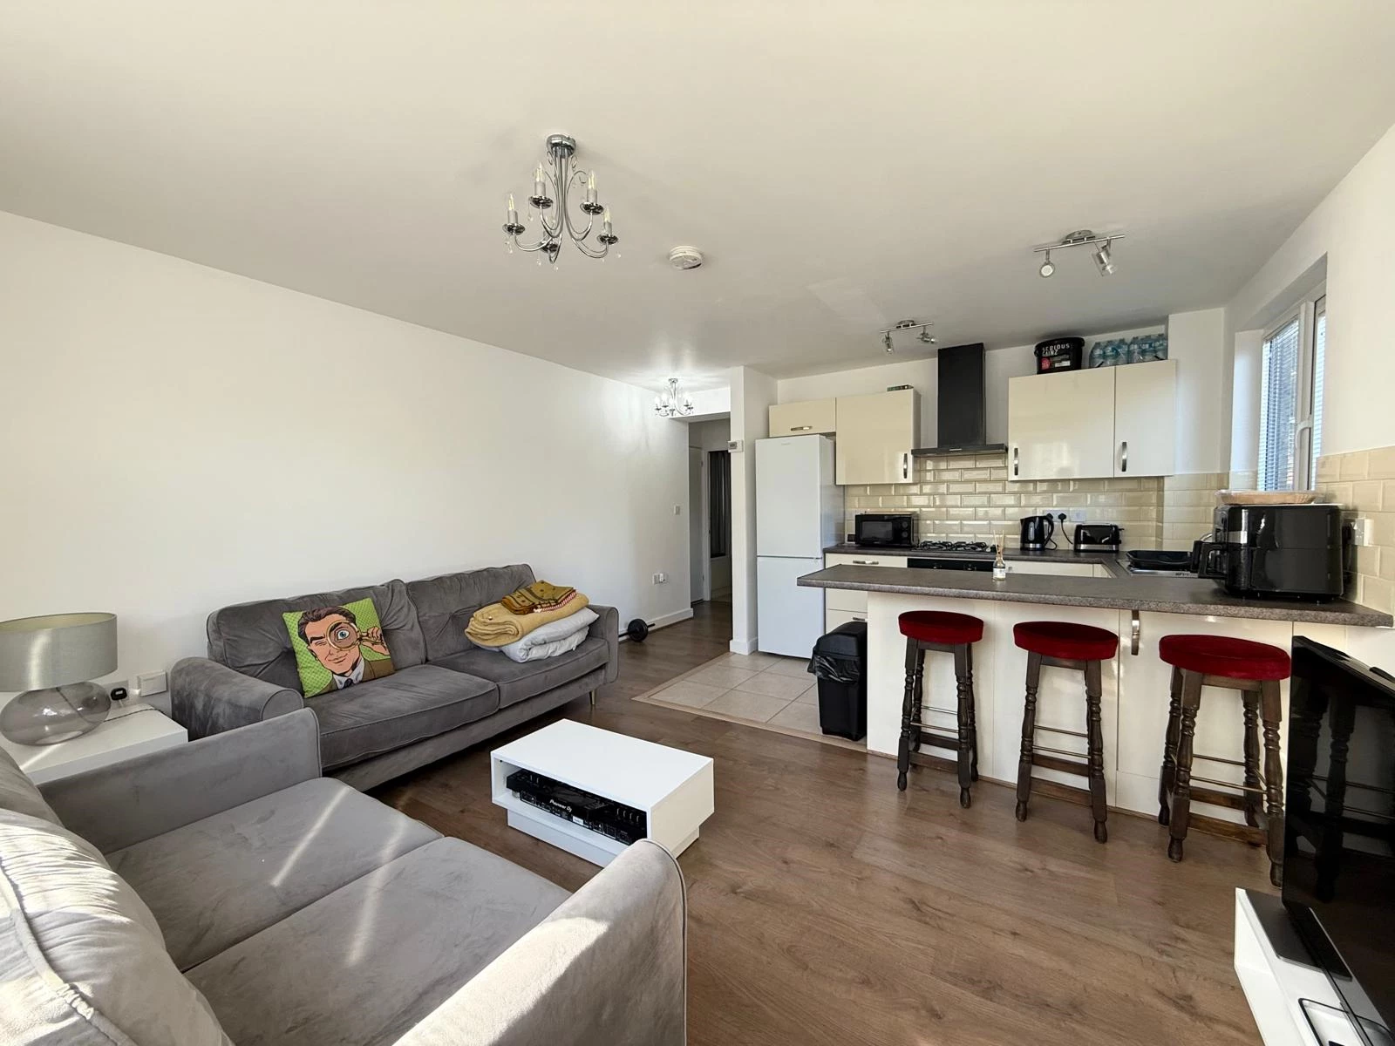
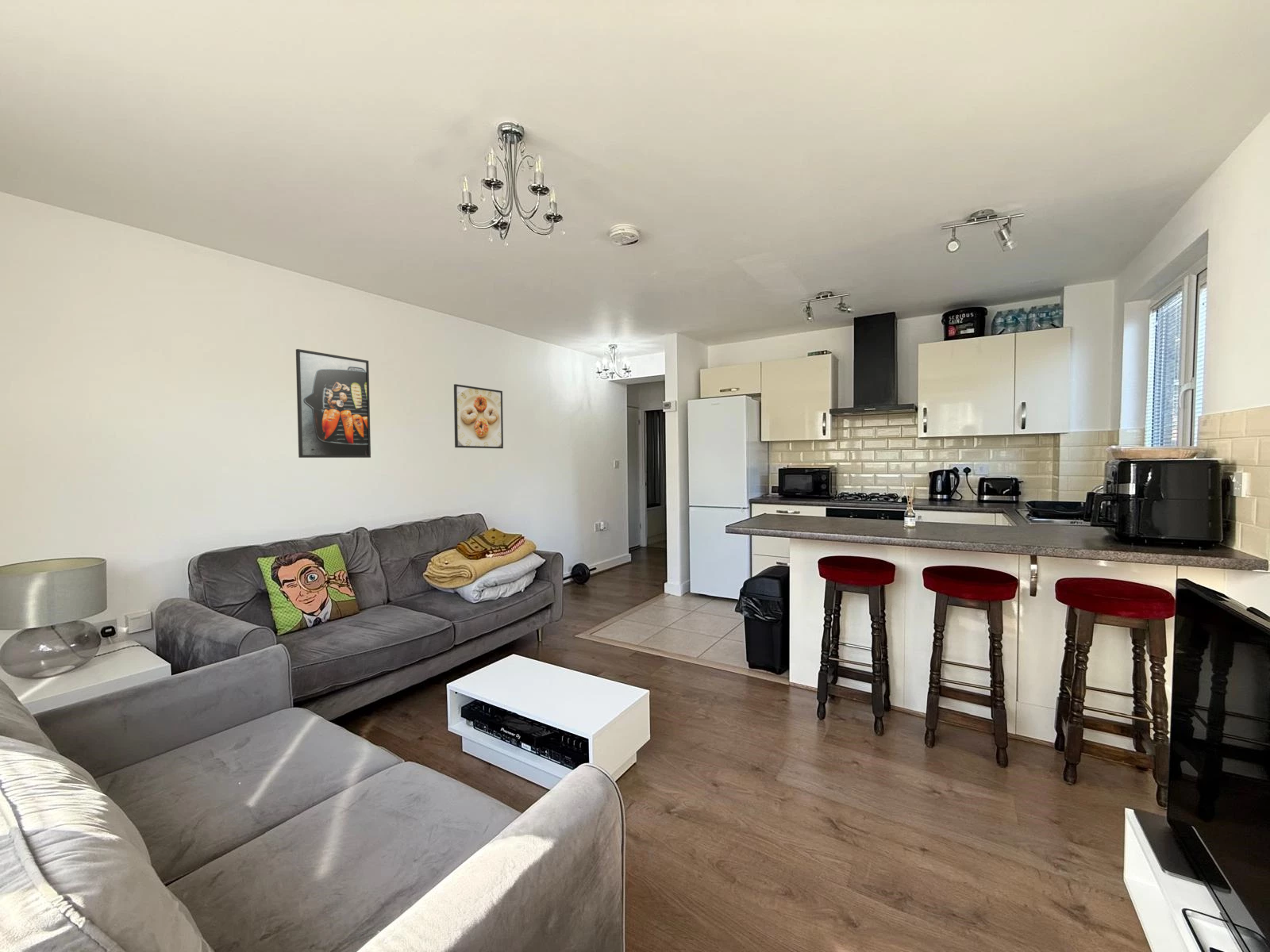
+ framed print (335, 406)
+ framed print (479, 417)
